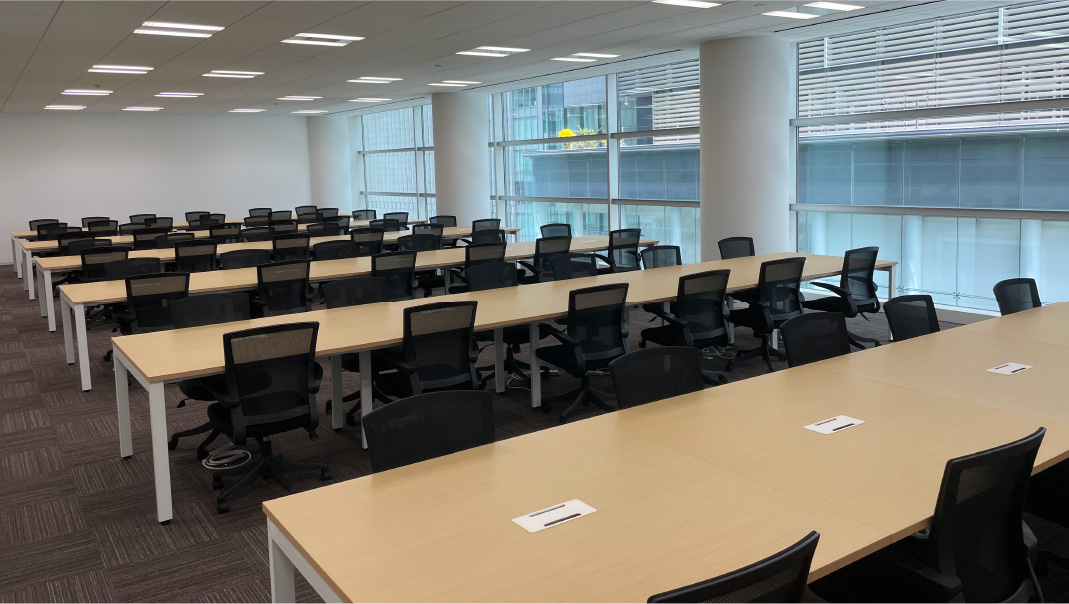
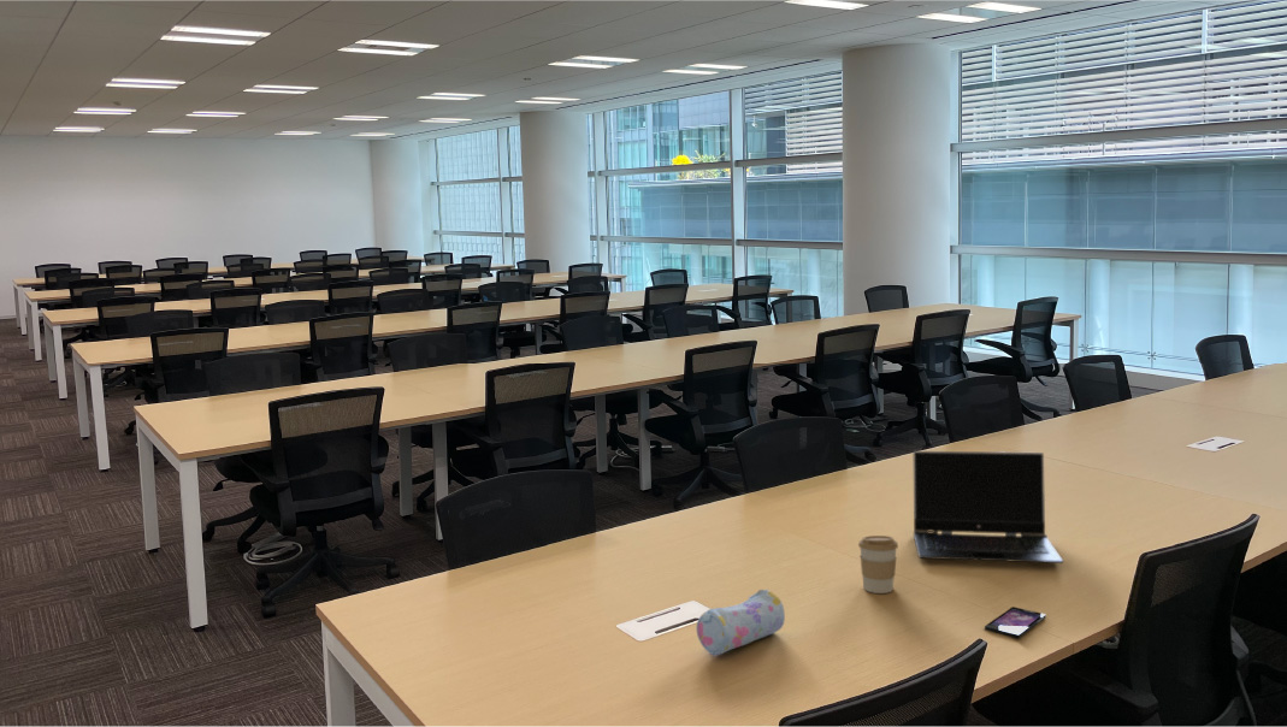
+ pencil case (742, 621)
+ coffee cup (878, 562)
+ smartphone (1015, 621)
+ laptop computer (982, 506)
